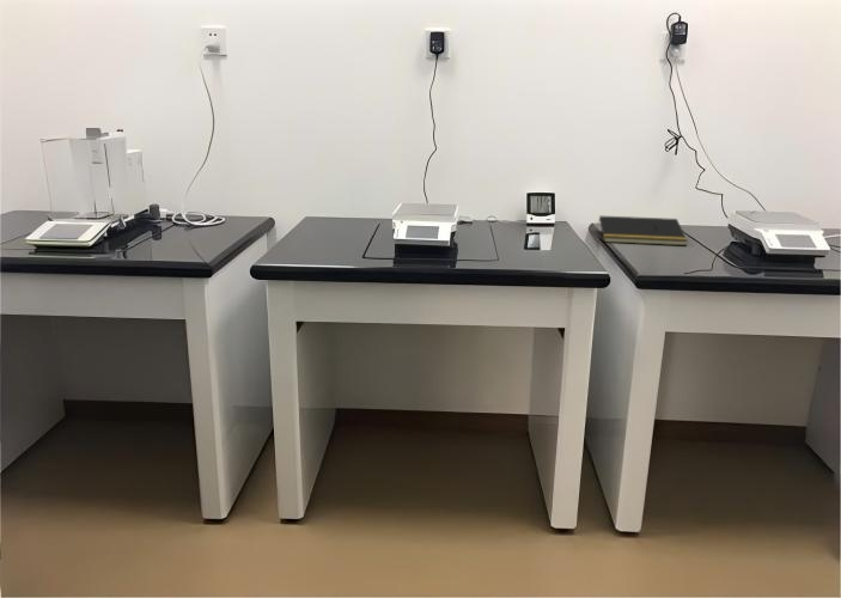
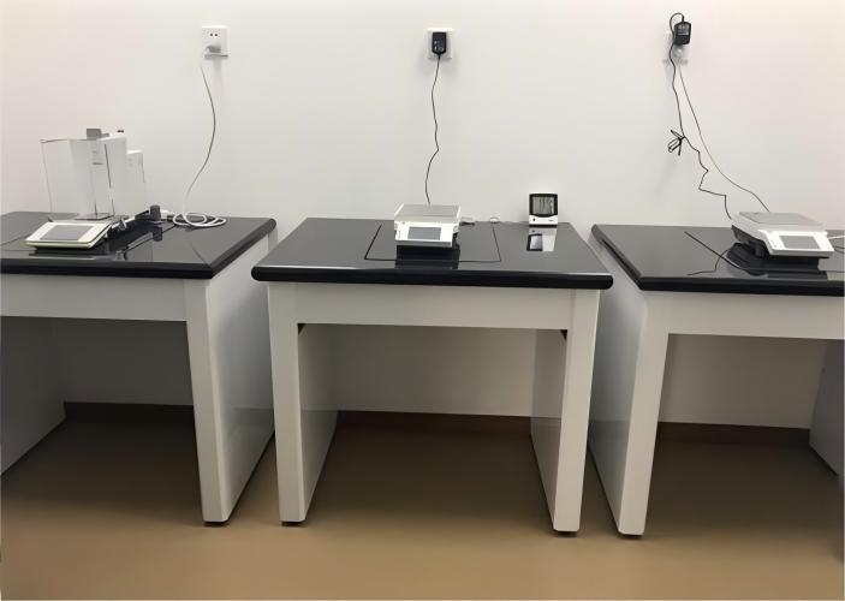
- notepad (641, 230)
